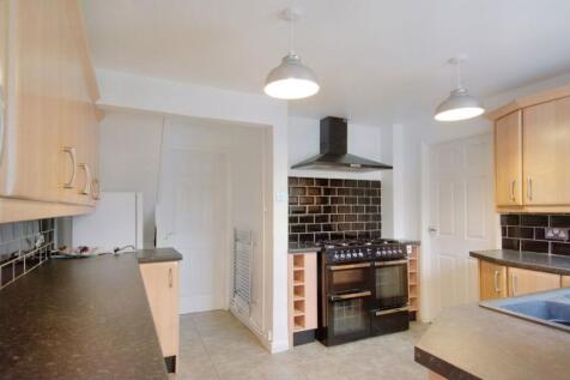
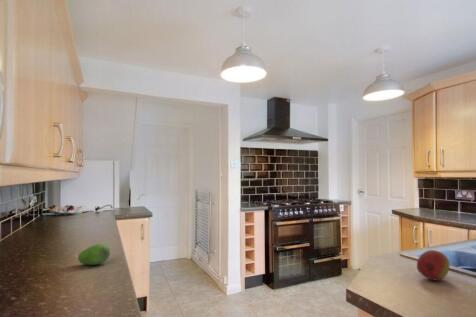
+ fruit (94, 254)
+ fruit (433, 264)
